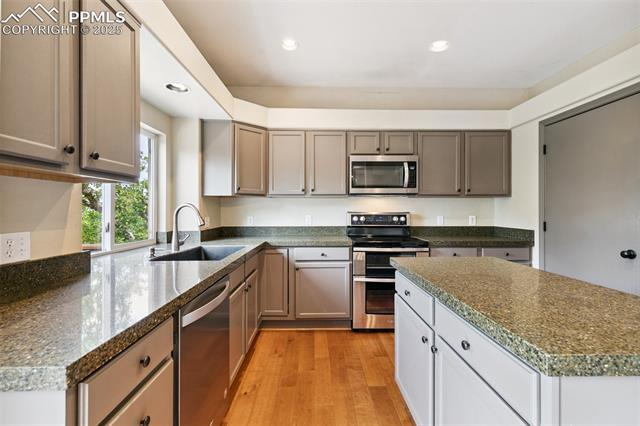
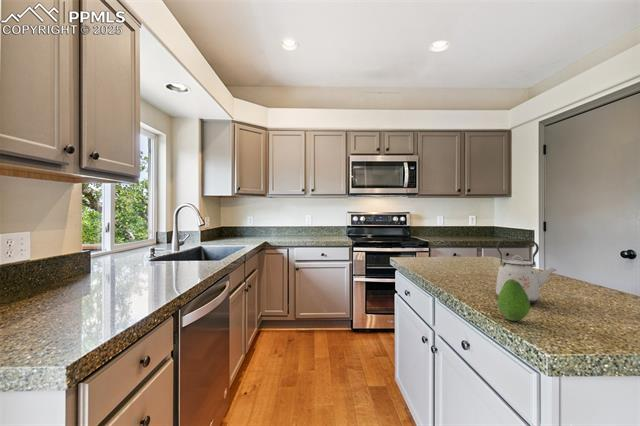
+ kettle (525, 269)
+ fruit (513, 299)
